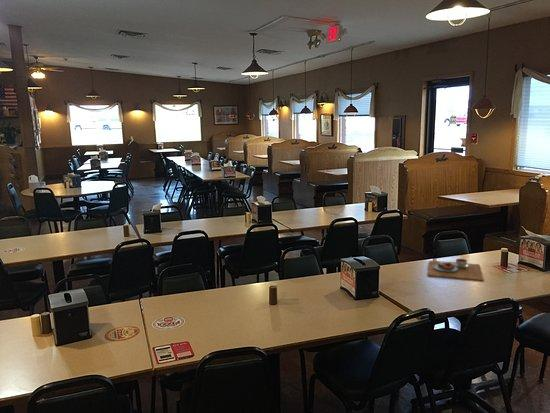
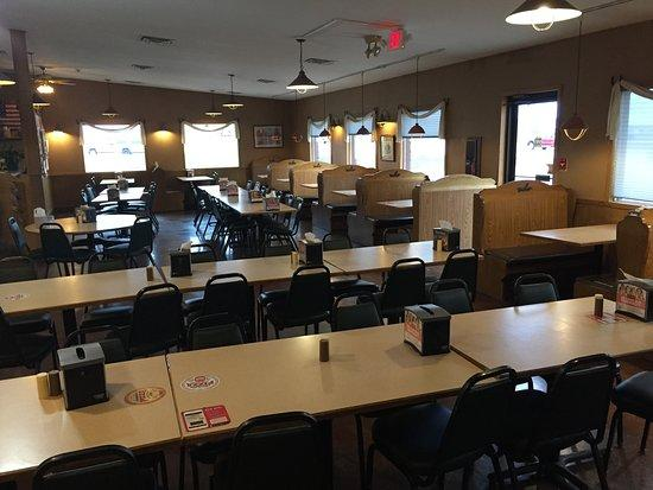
- placemat (454, 265)
